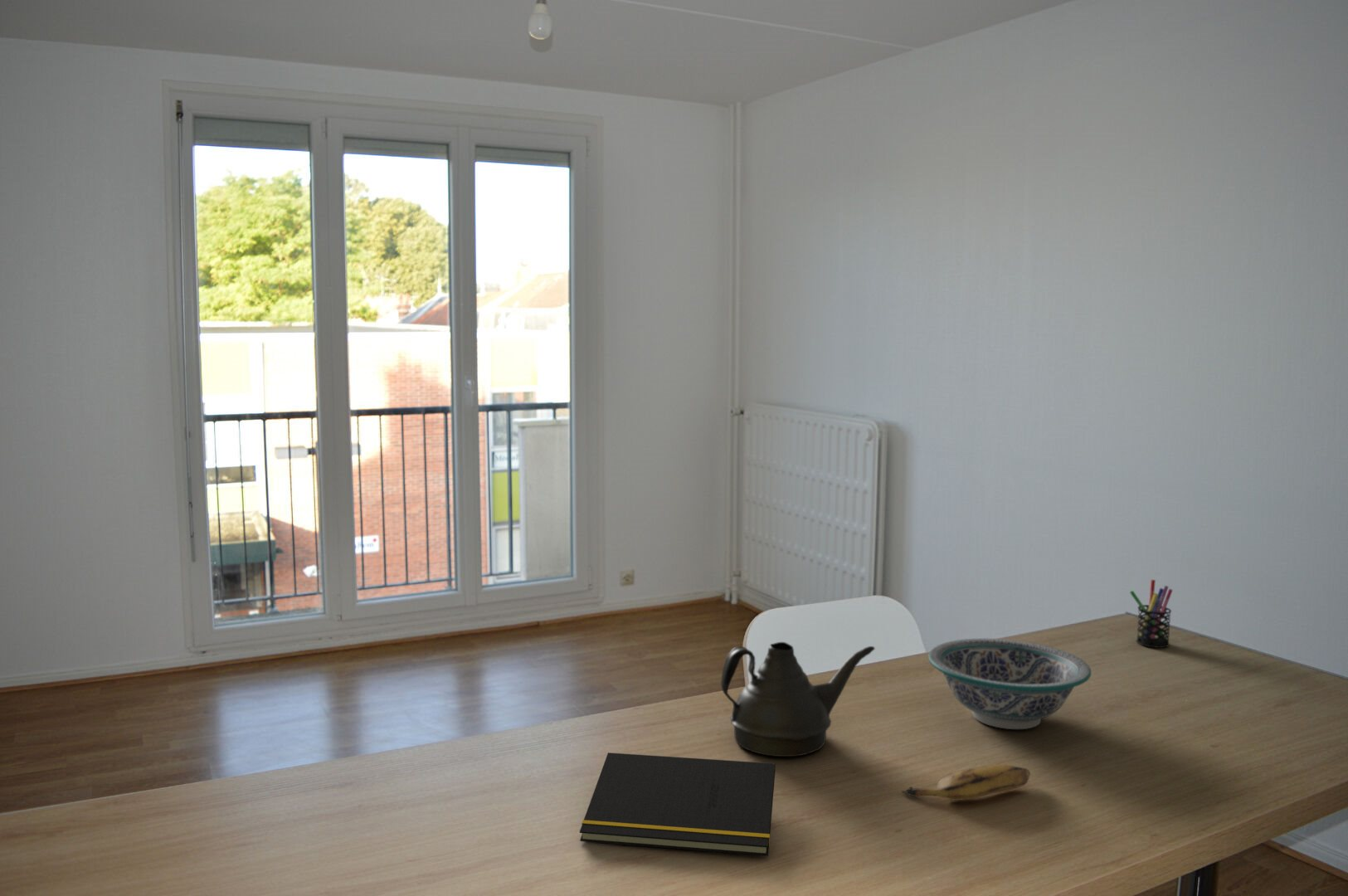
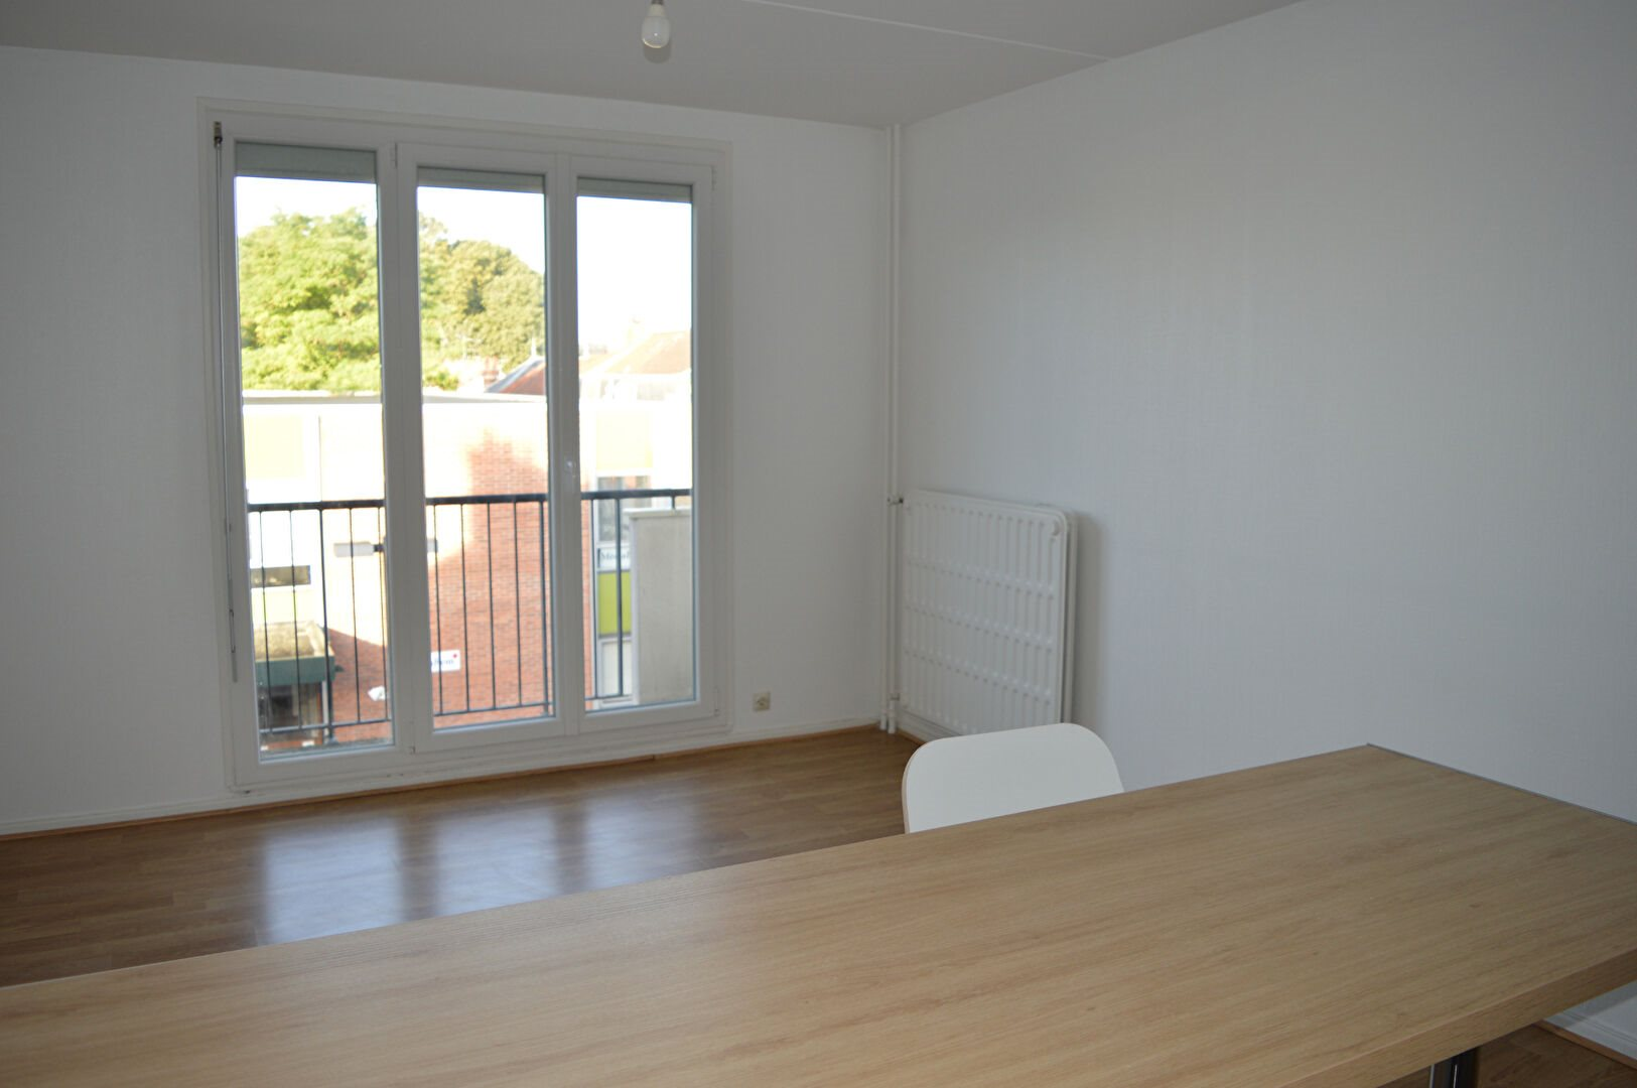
- pen holder (1150, 612)
- banana (974, 781)
- notepad (682, 800)
- teapot (800, 691)
- bowl (1006, 689)
